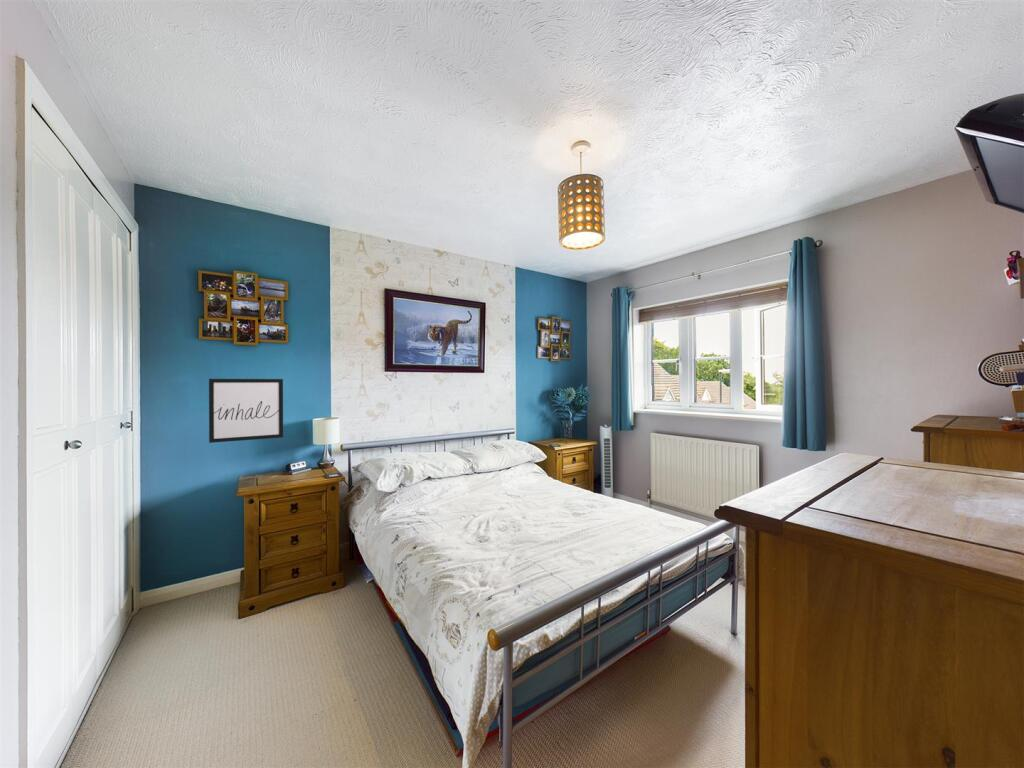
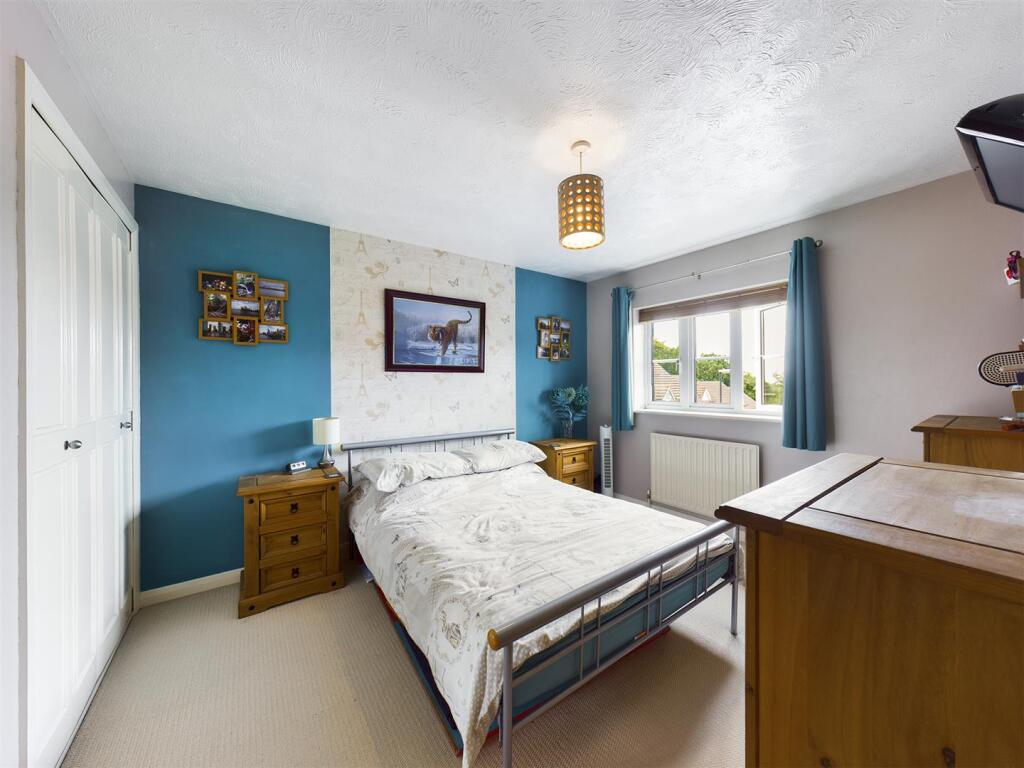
- wall art (247, 409)
